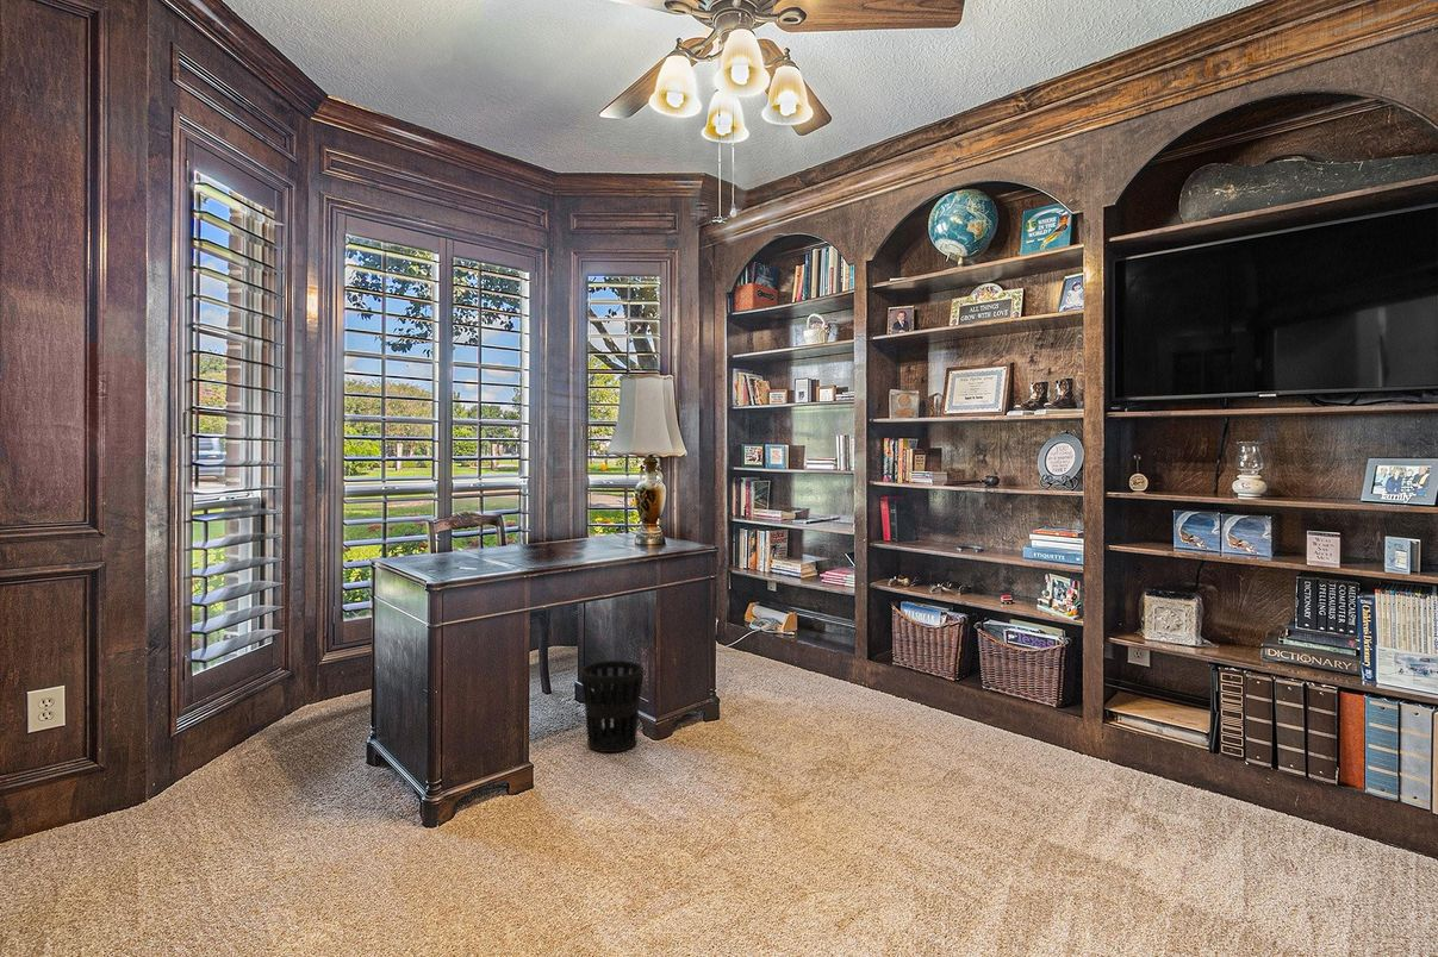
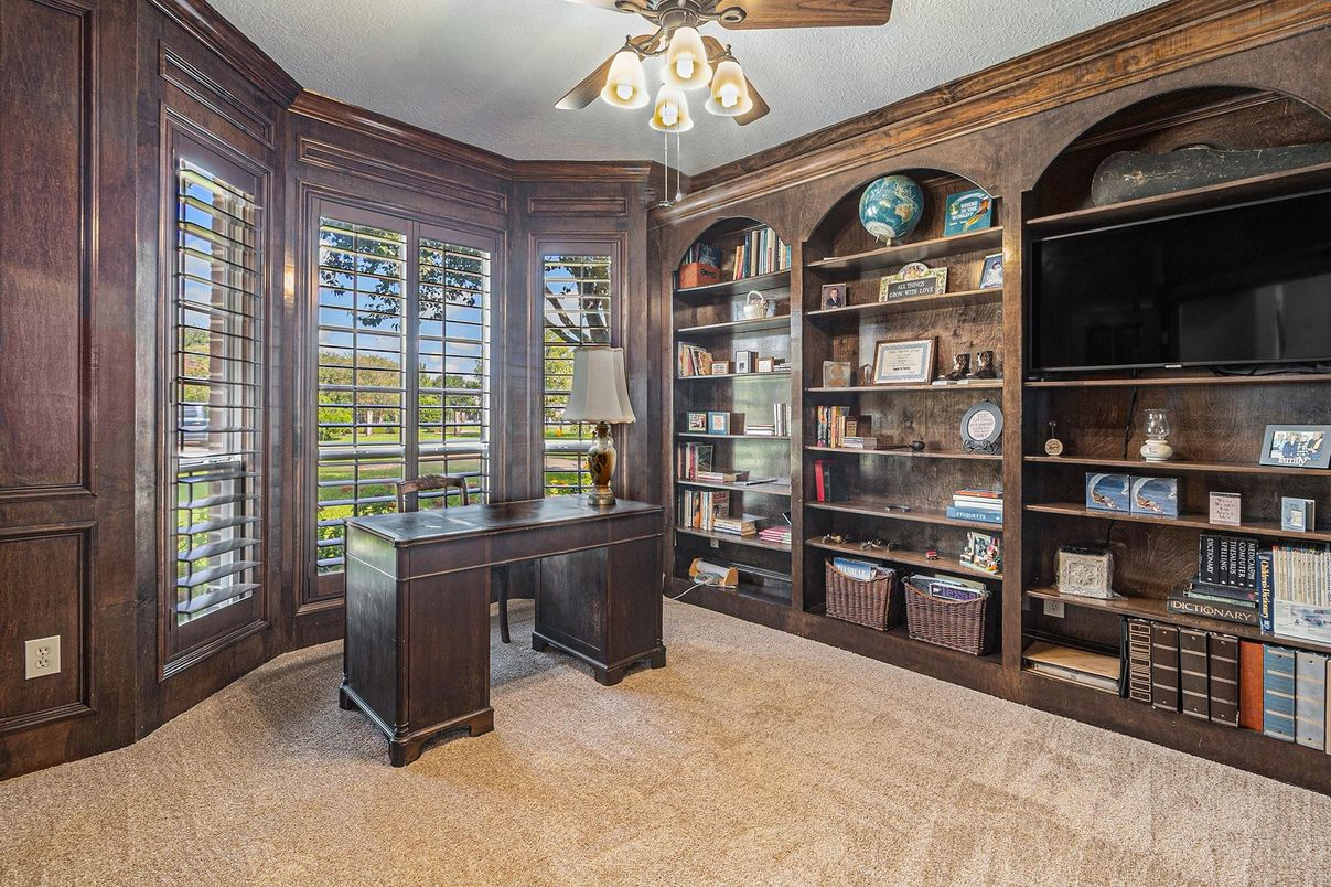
- wastebasket (611, 706)
